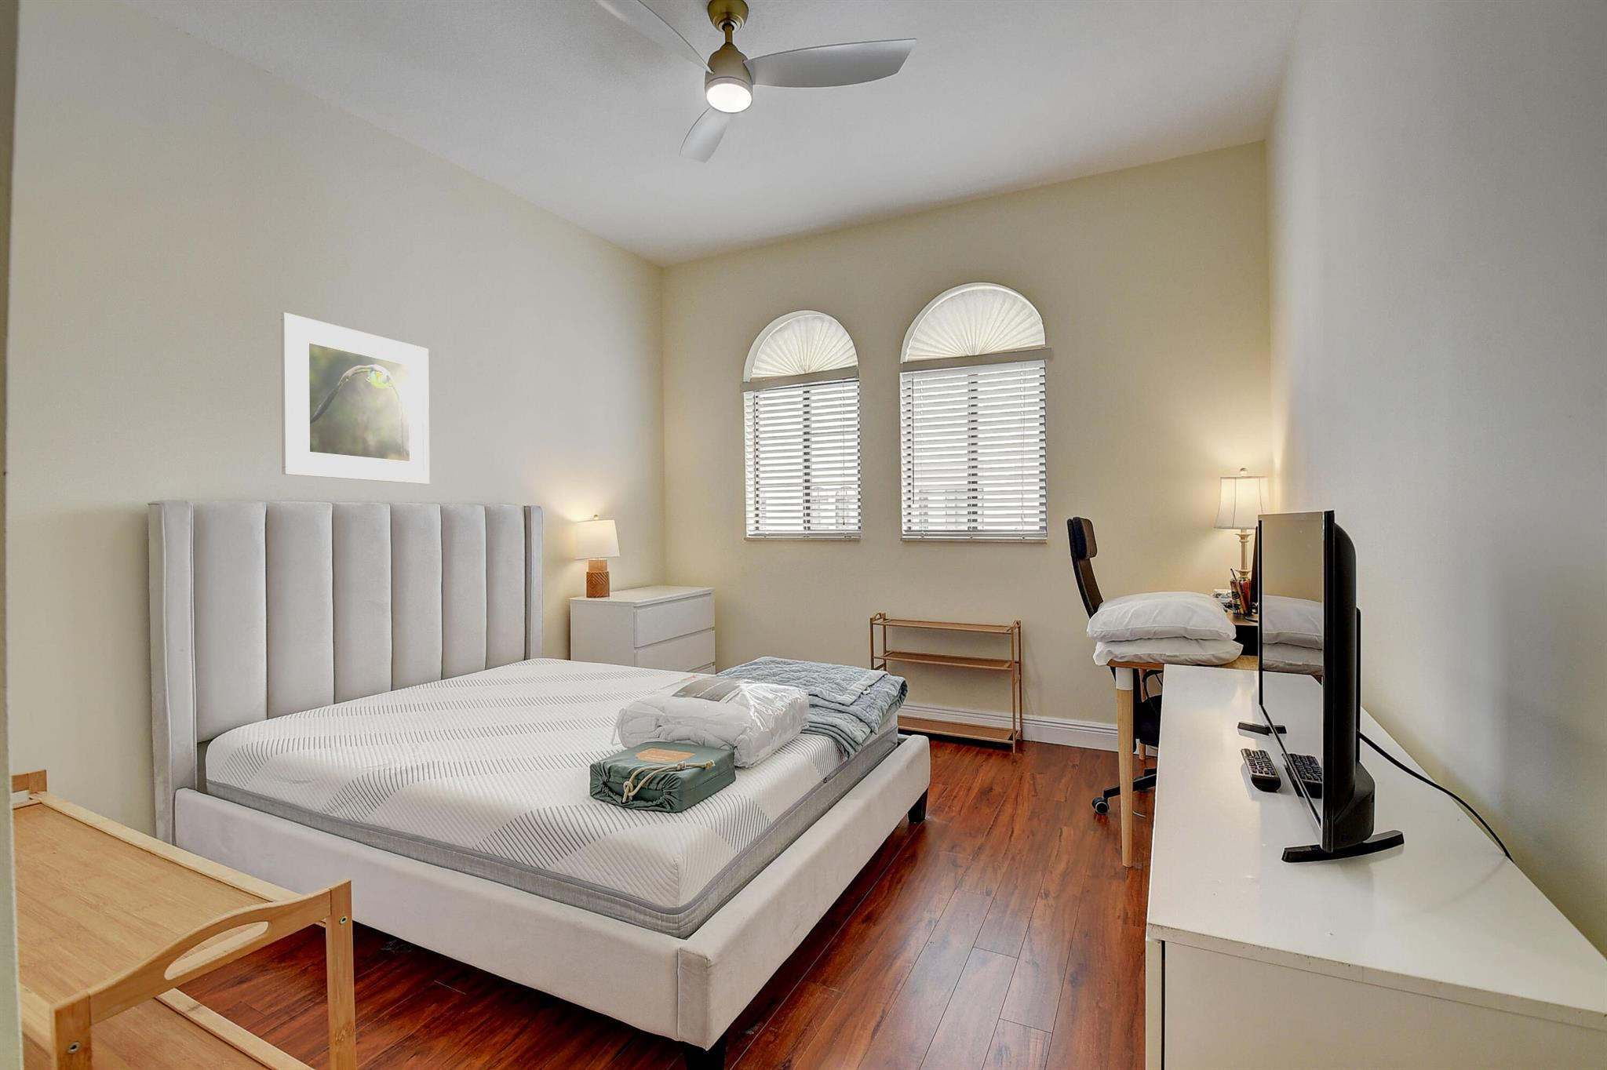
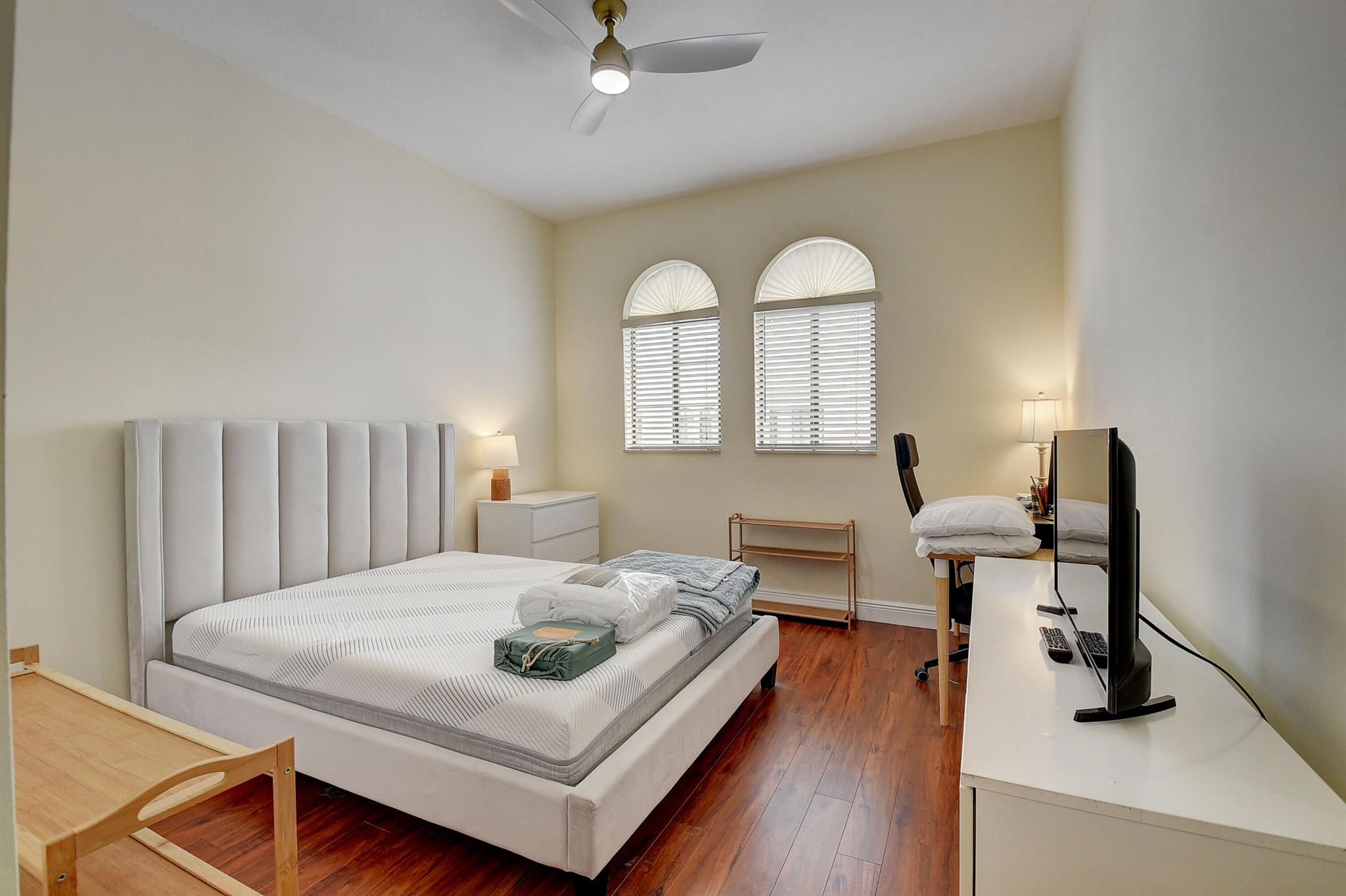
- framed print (361, 406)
